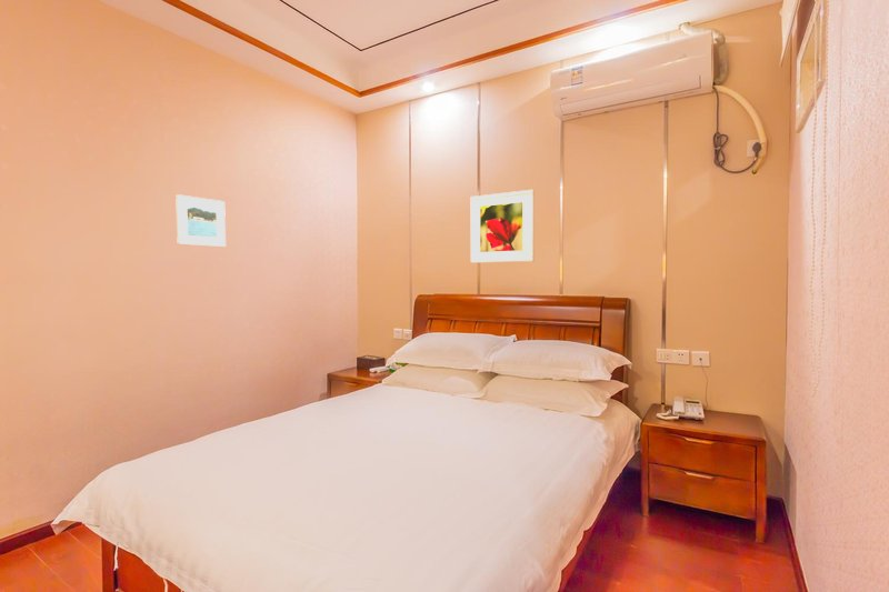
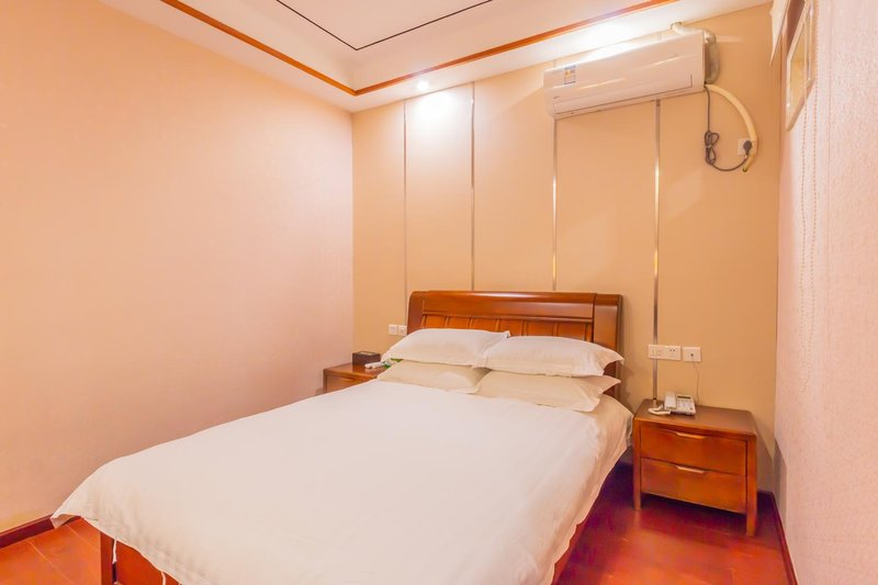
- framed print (500, 228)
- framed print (201, 221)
